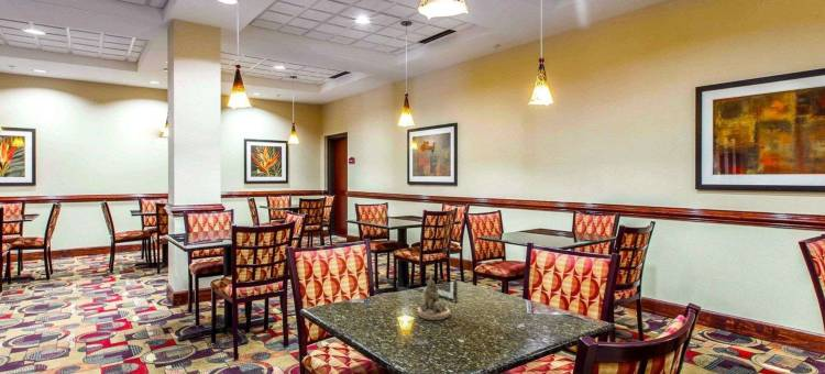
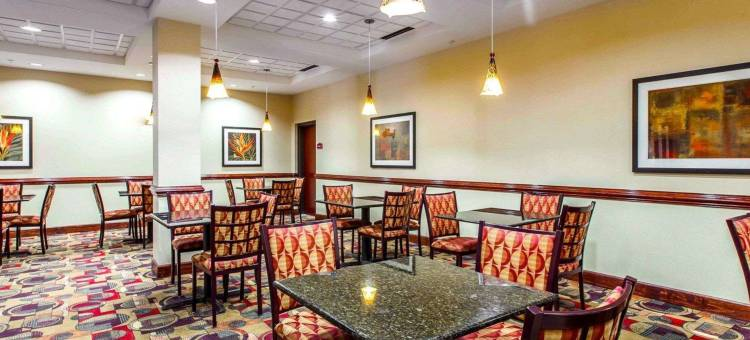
- succulent planter (433, 296)
